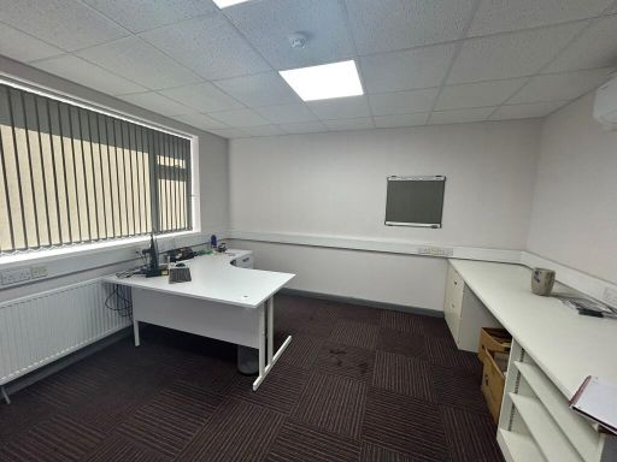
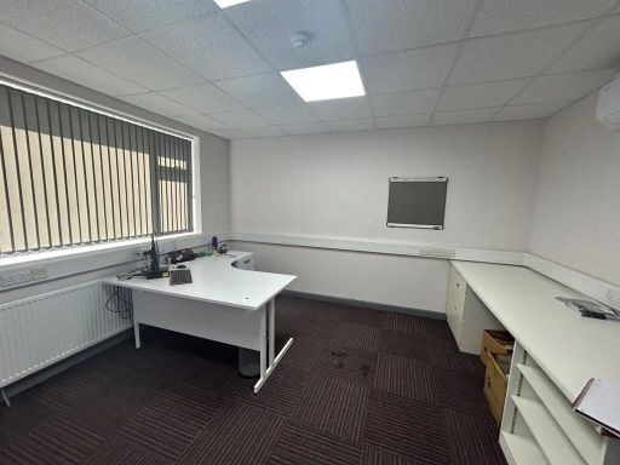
- plant pot (541, 282)
